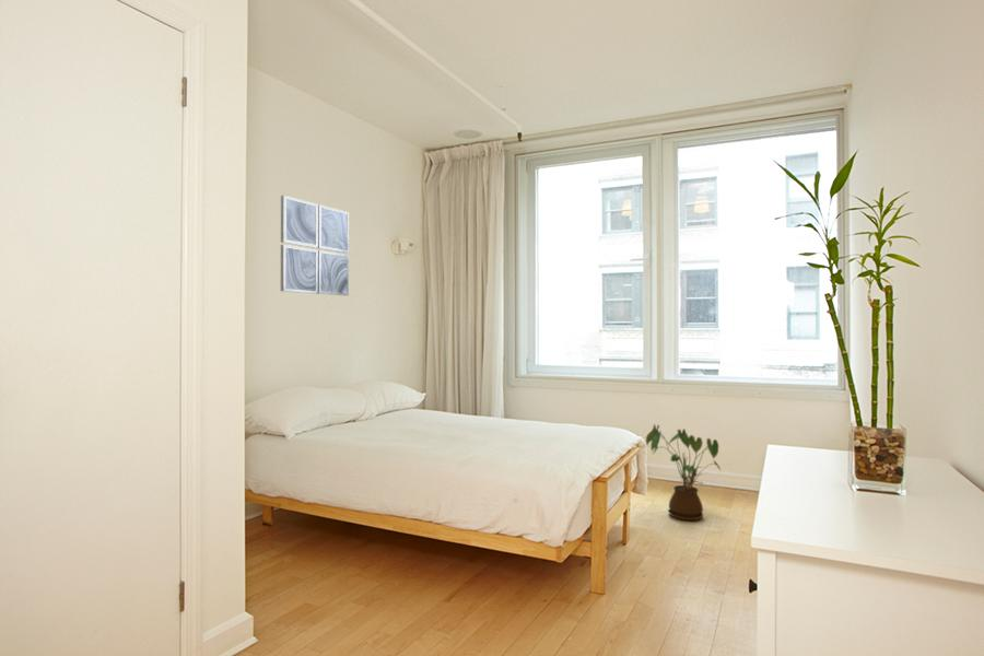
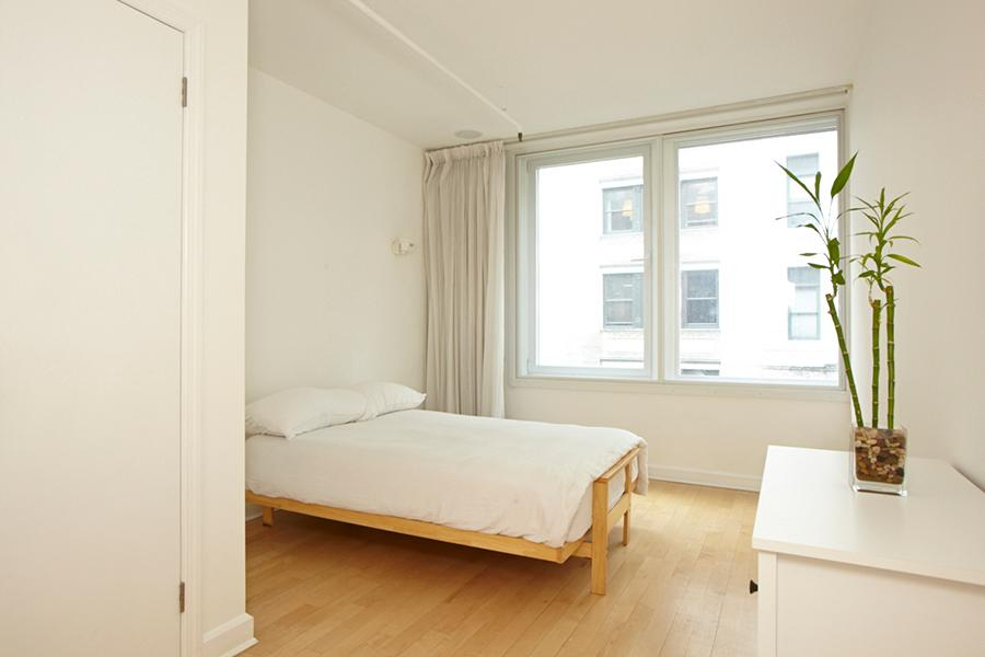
- house plant (683, 470)
- wall art (316, 247)
